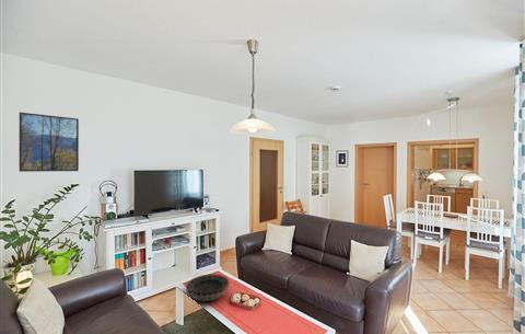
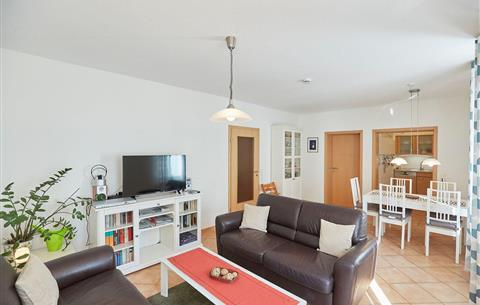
- decorative bowl (208, 288)
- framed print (50, 143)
